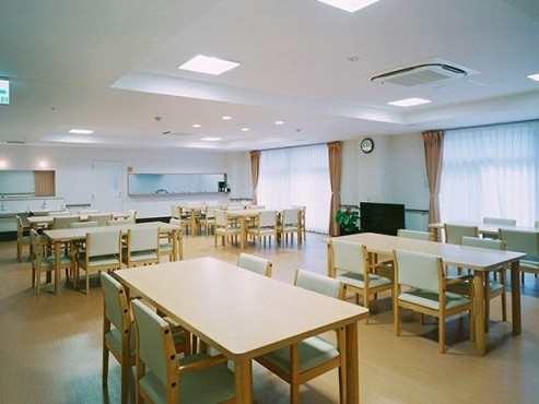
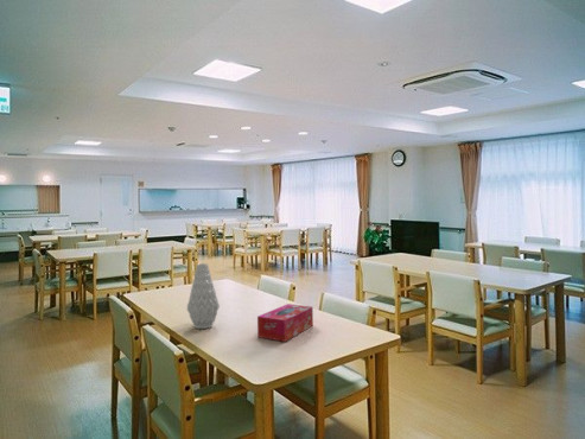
+ tissue box (286, 320)
+ vase (202, 295)
